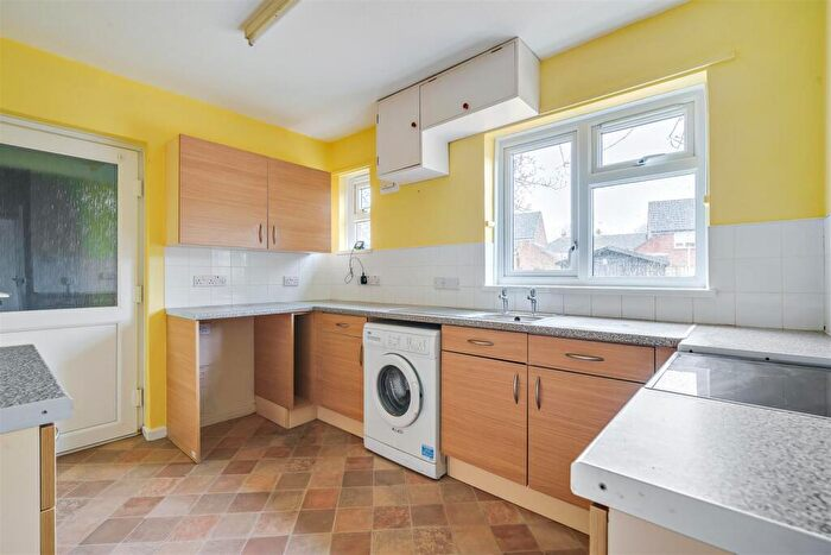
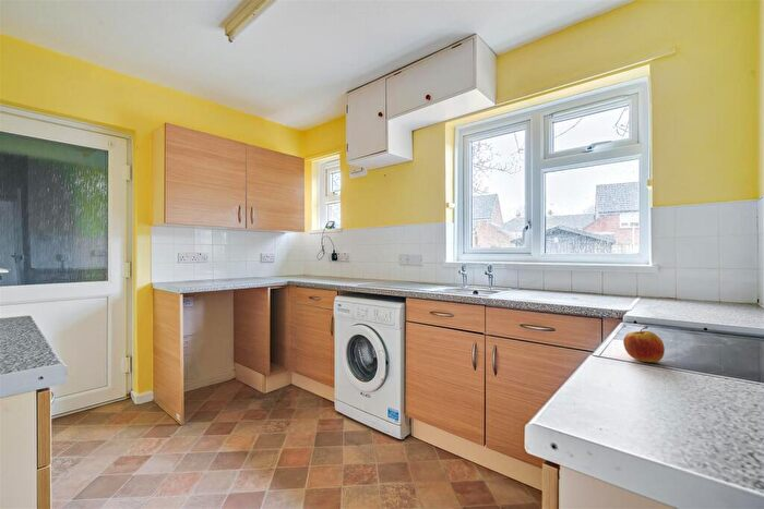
+ apple (643, 342)
